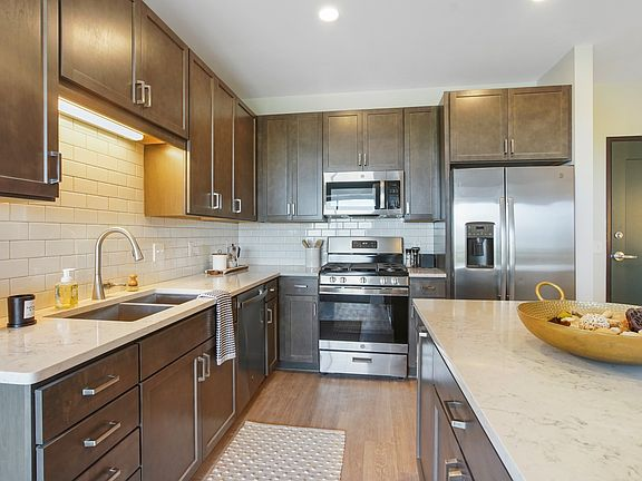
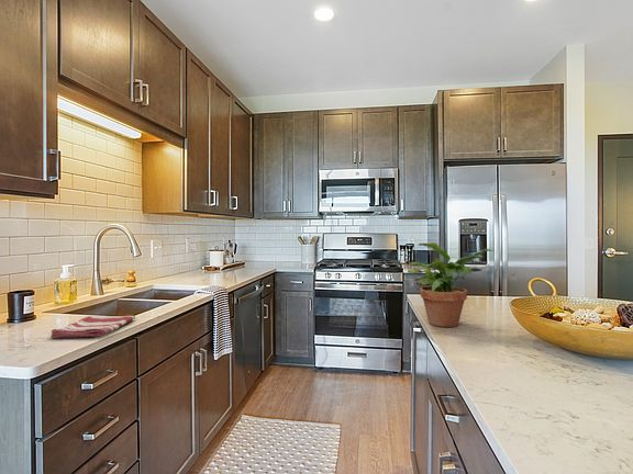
+ potted plant (449, 282)
+ dish towel (97, 324)
